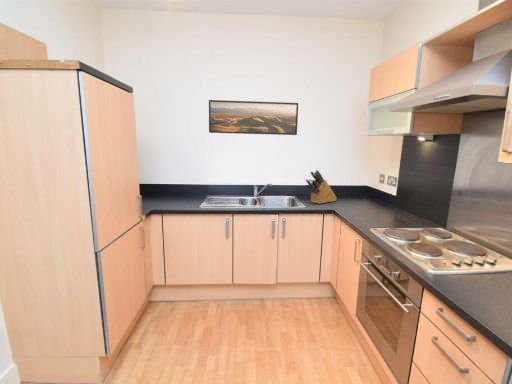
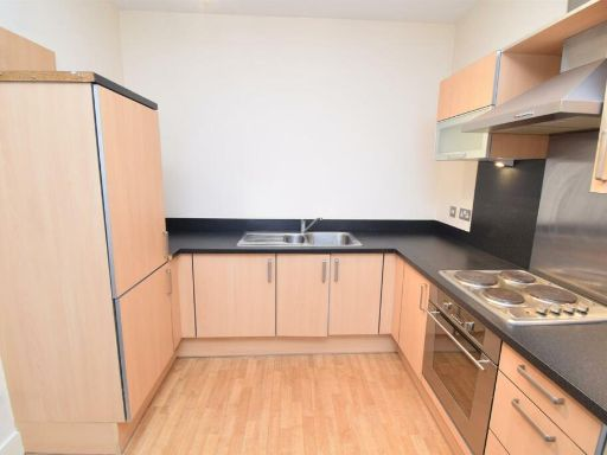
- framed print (253, 117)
- knife block (321, 186)
